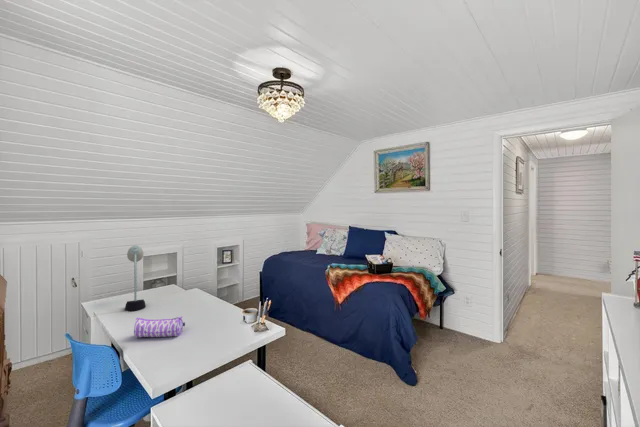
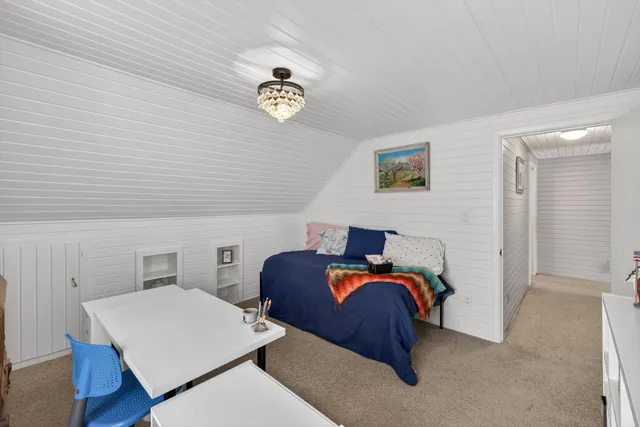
- pencil case (159, 326)
- desk lamp (135, 275)
